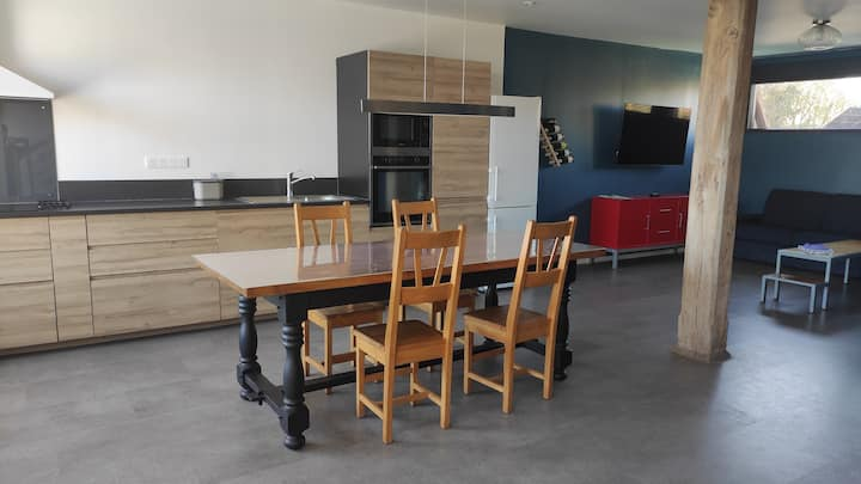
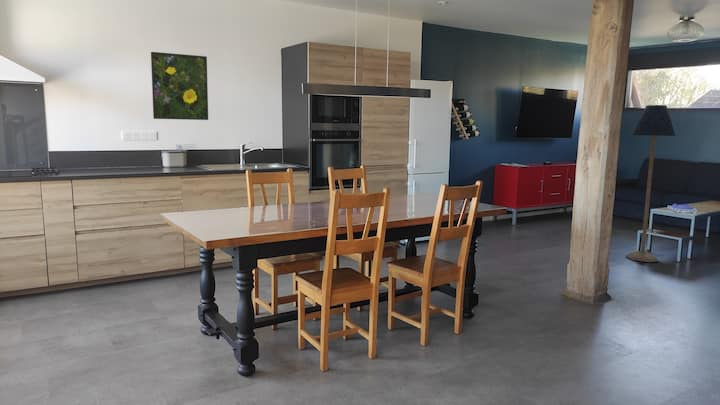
+ floor lamp (649, 183)
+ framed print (180, 87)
